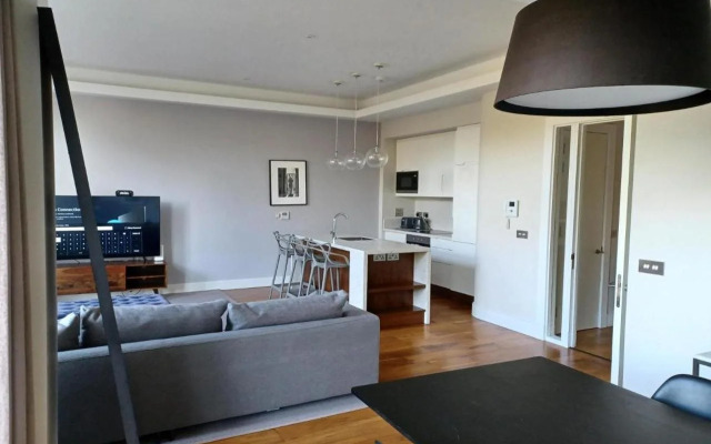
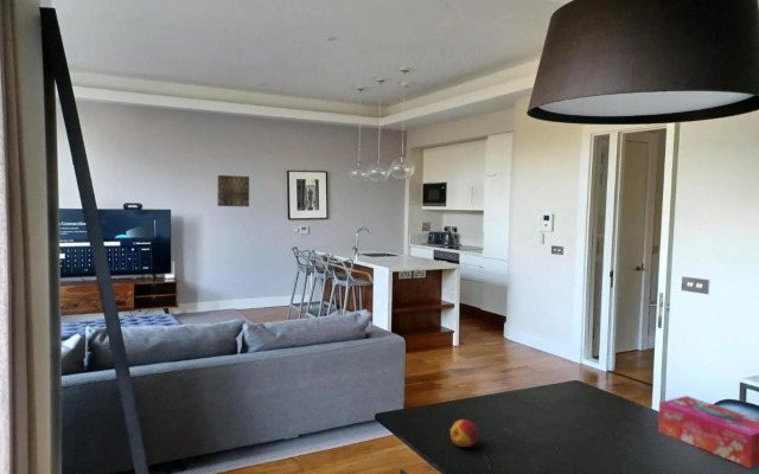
+ tissue box (715, 428)
+ fruit (464, 433)
+ wall art (232, 191)
